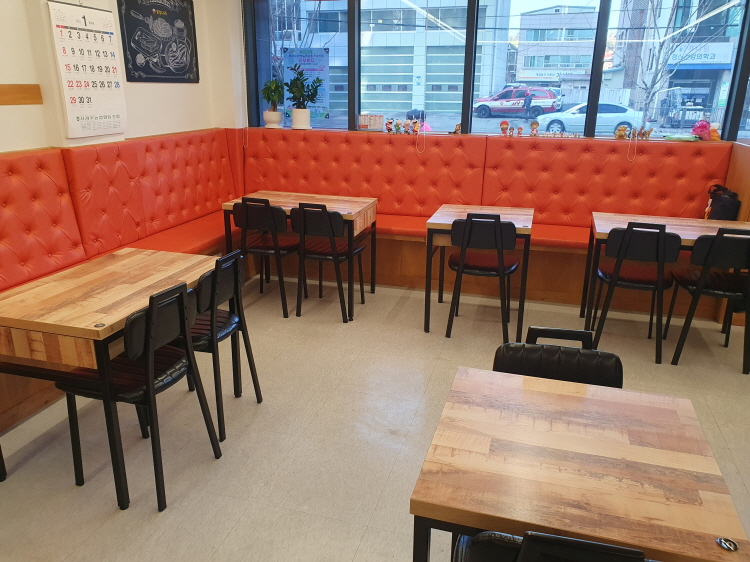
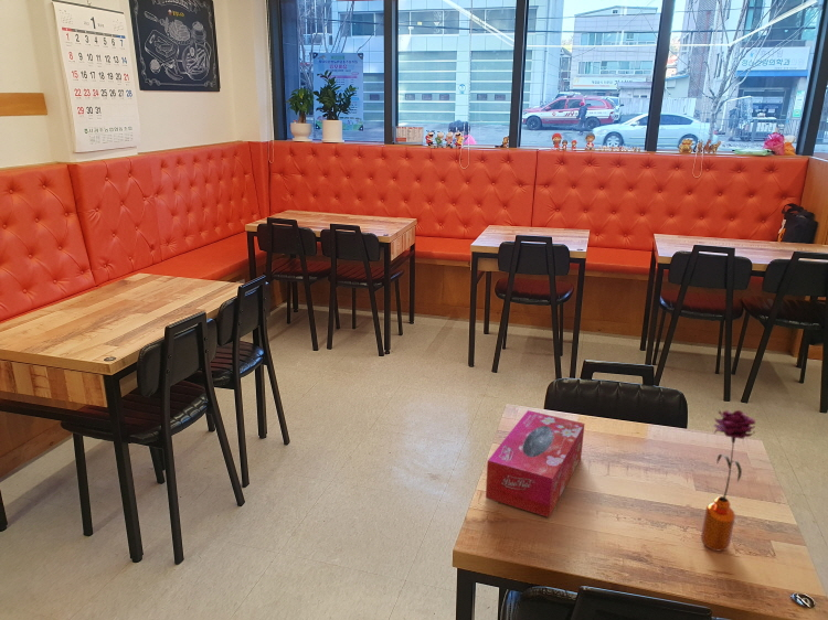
+ flower (728, 480)
+ tissue box (537, 458)
